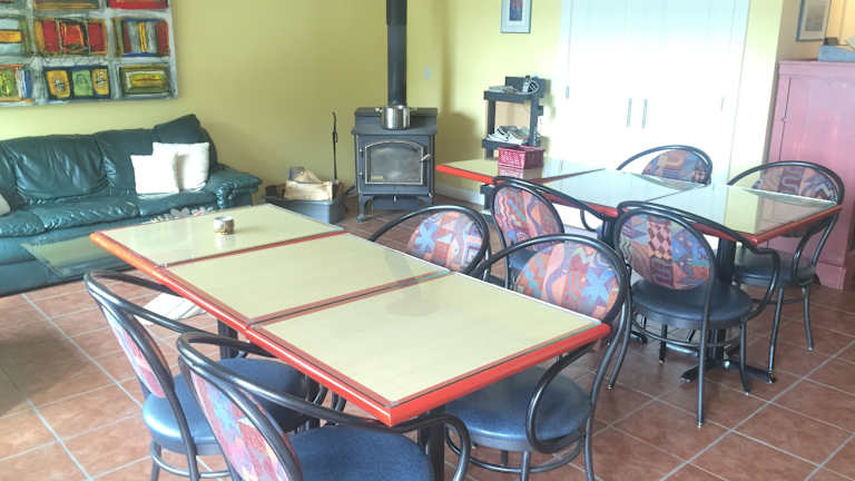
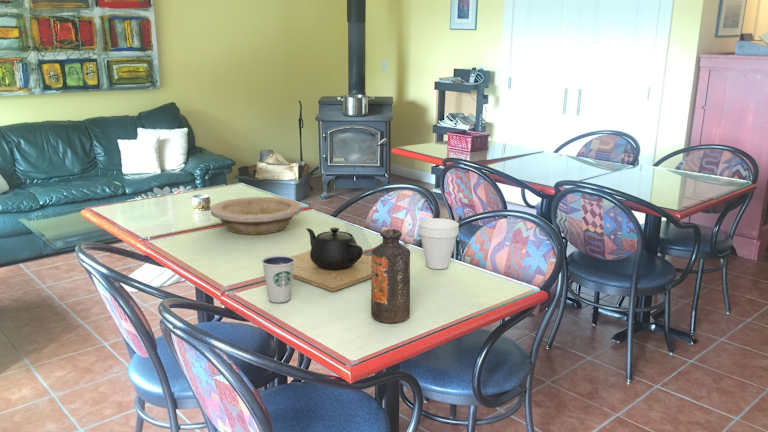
+ cup (438, 244)
+ bottle (391, 274)
+ bowl (257, 216)
+ teapot (331, 247)
+ dixie cup (278, 279)
